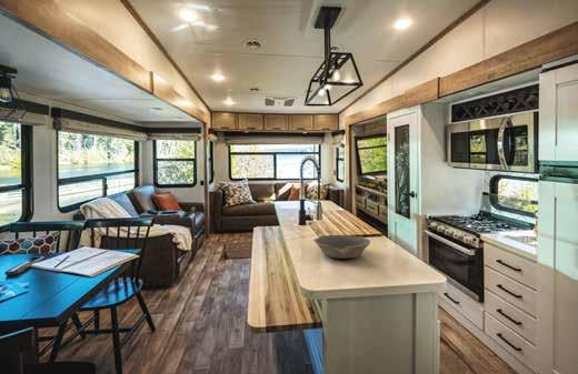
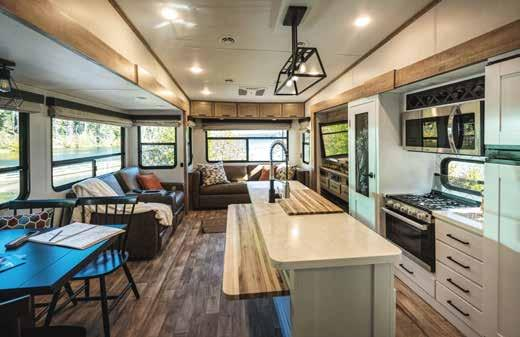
- bowl (341, 246)
